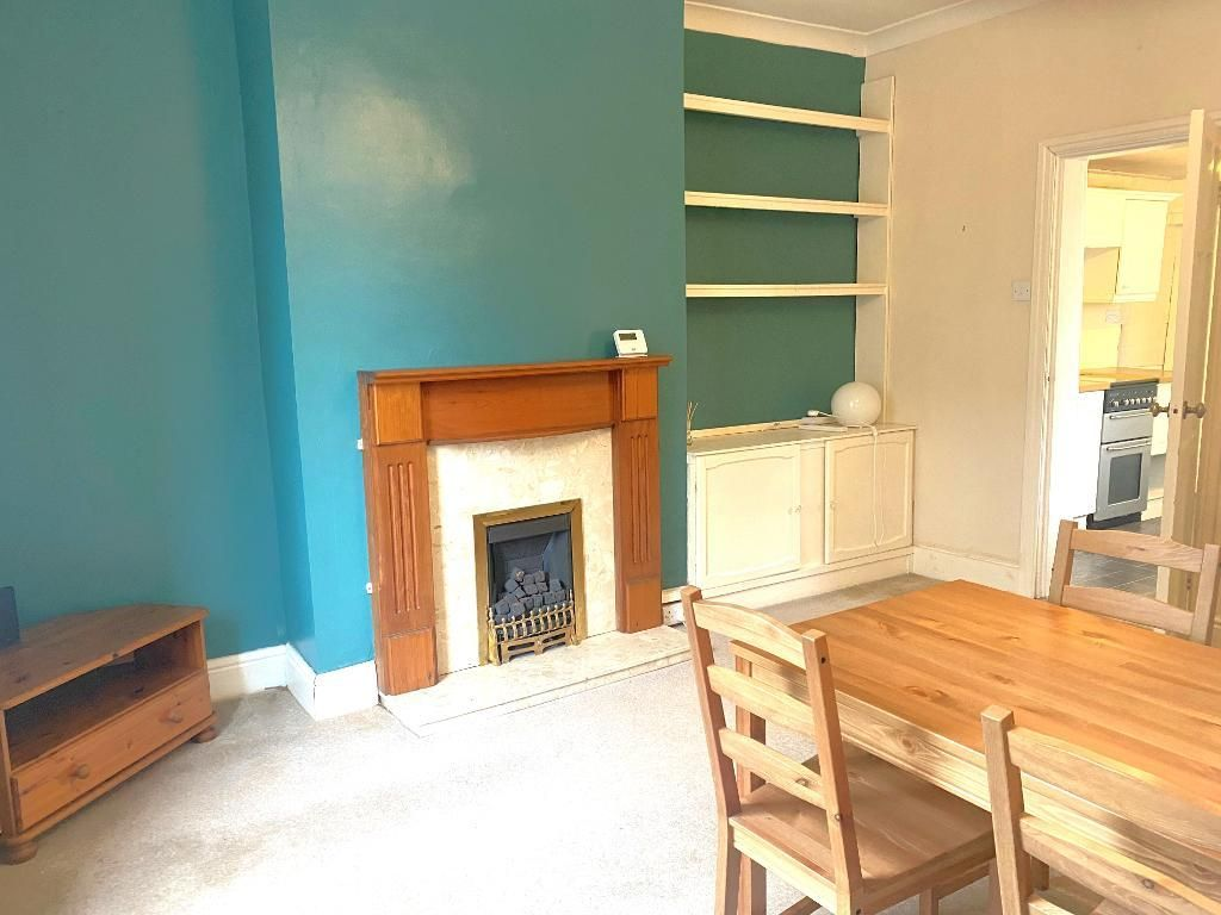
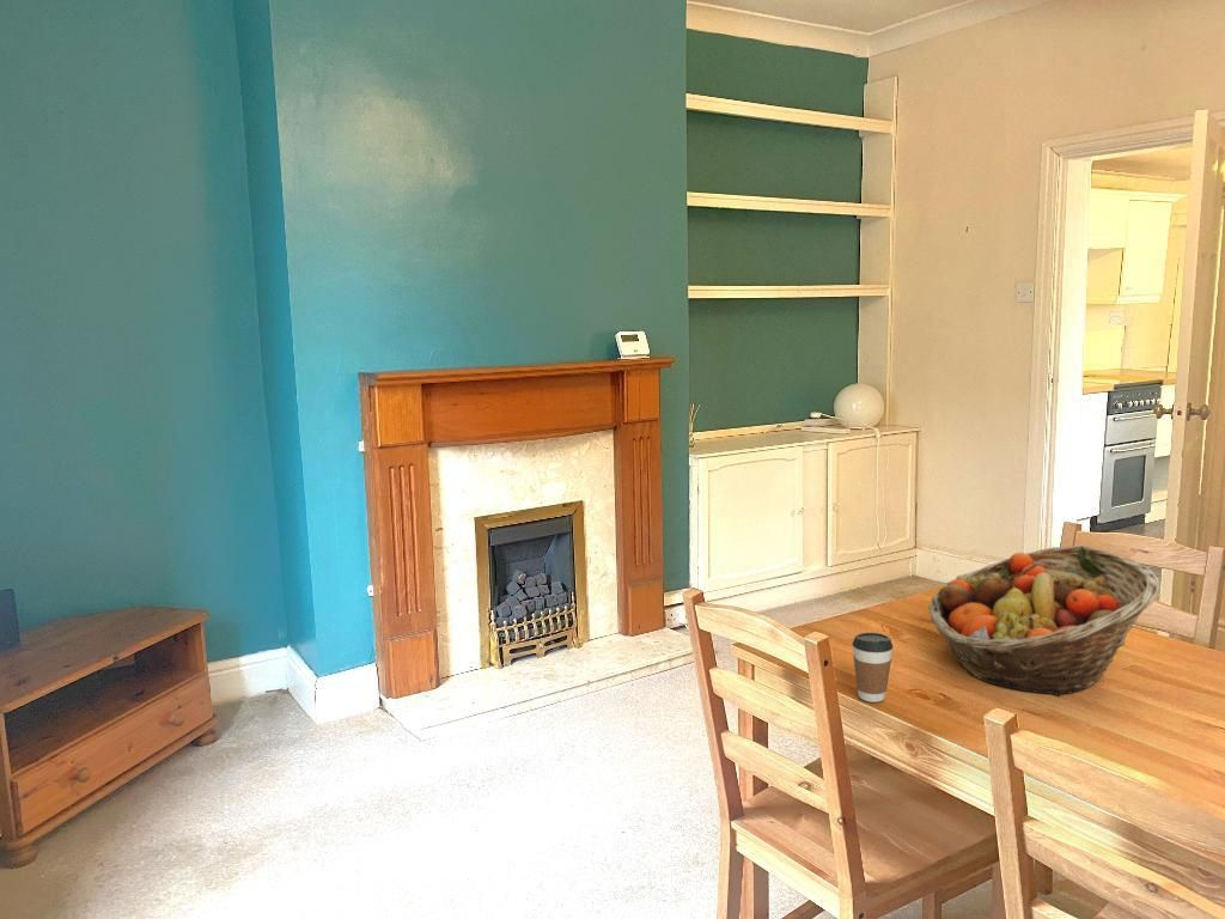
+ fruit basket (1036, 611)
+ coffee cup (872, 667)
